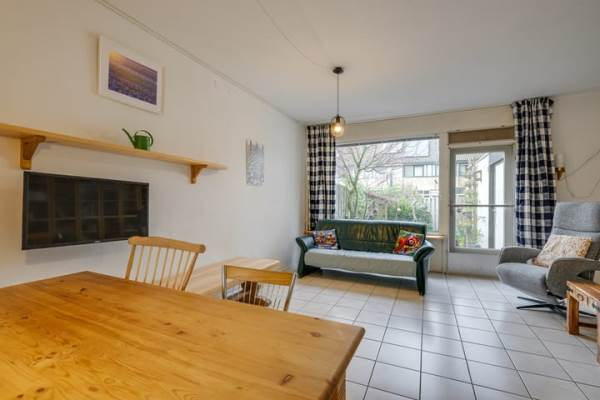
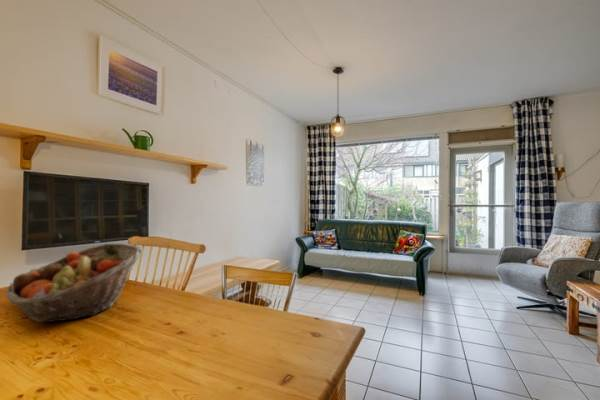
+ fruit basket (80, 276)
